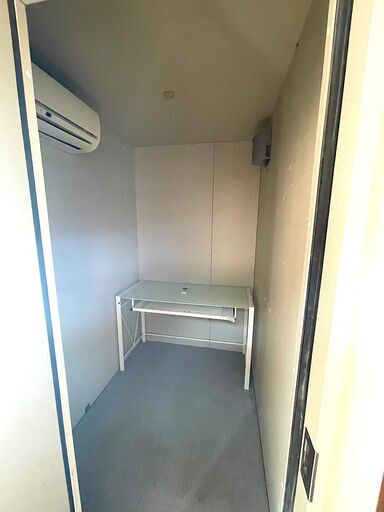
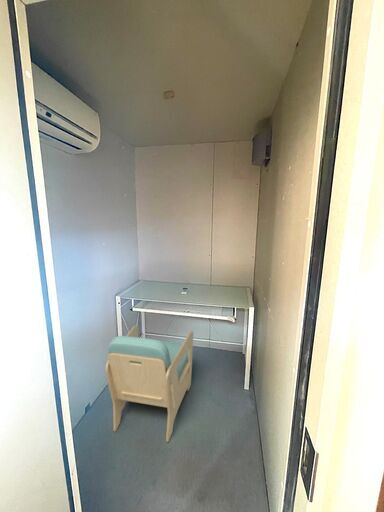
+ chair (153, 363)
